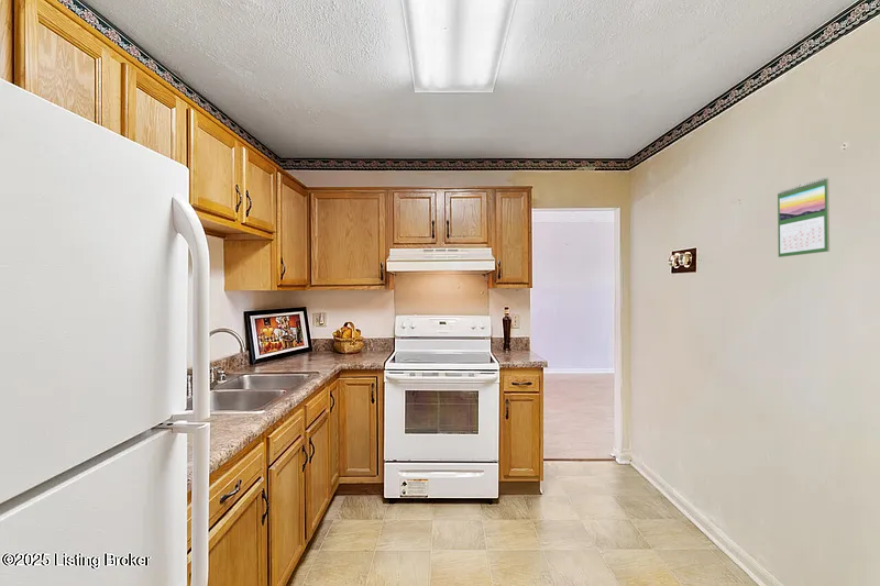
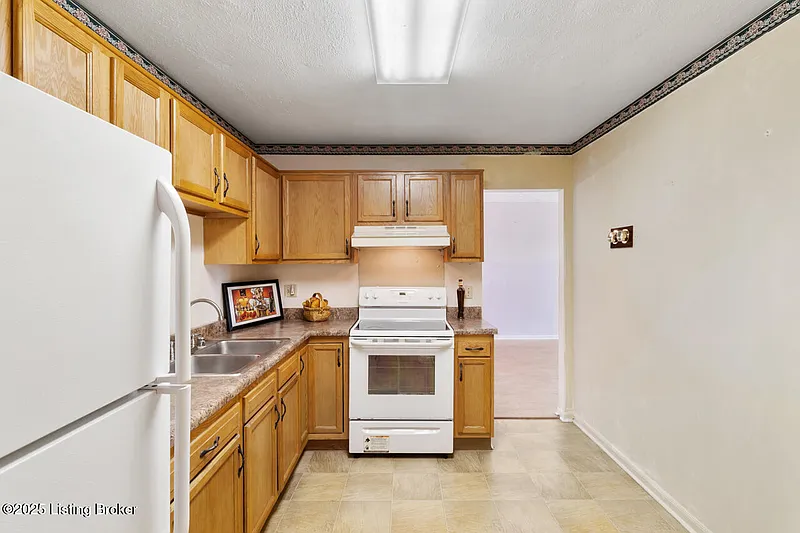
- calendar (801, 219)
